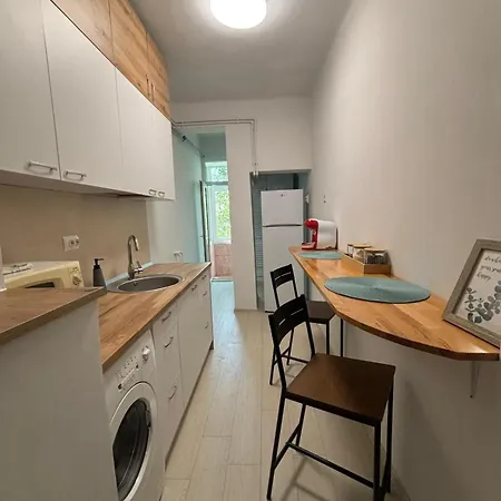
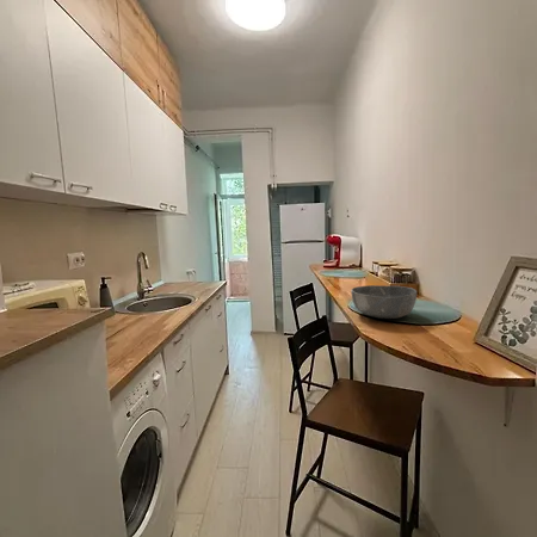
+ bowl (382, 302)
